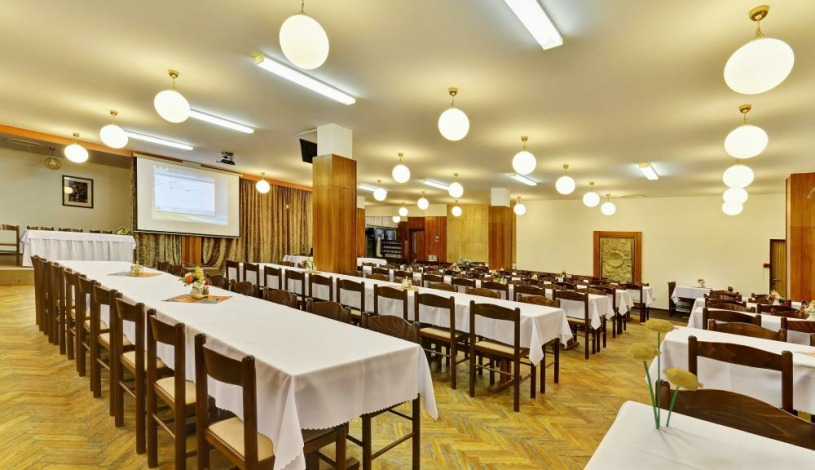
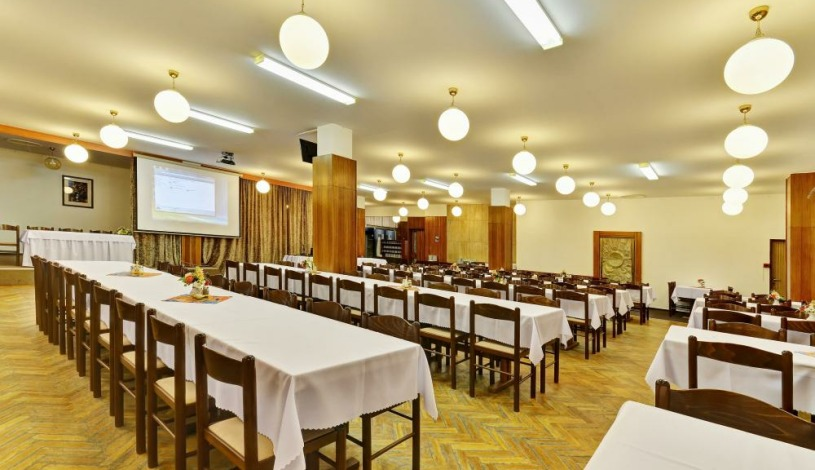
- flowers (658, 376)
